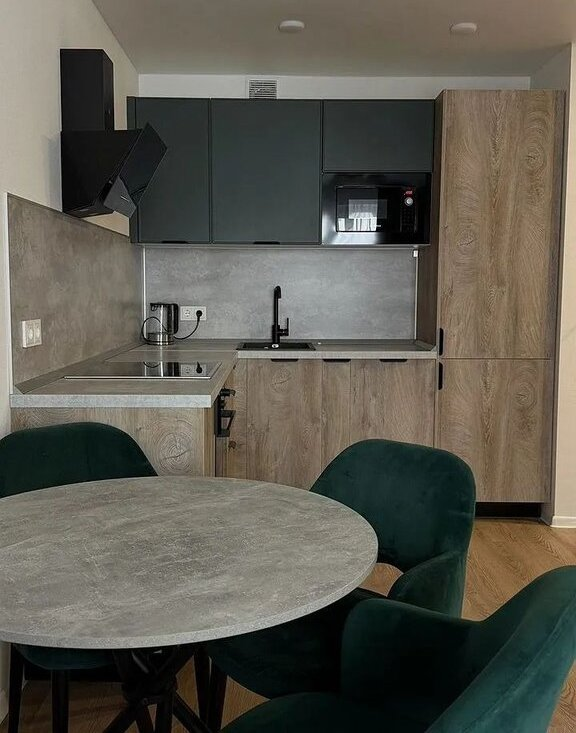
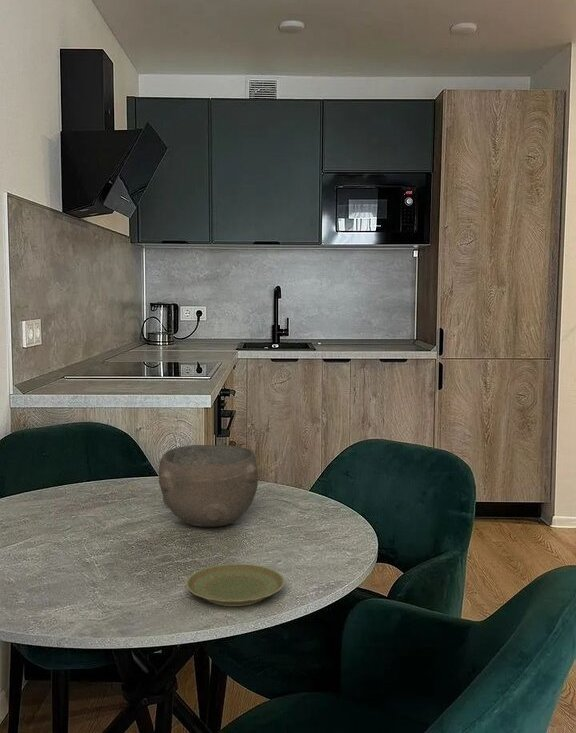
+ plate (235, 587)
+ bowl (207, 487)
